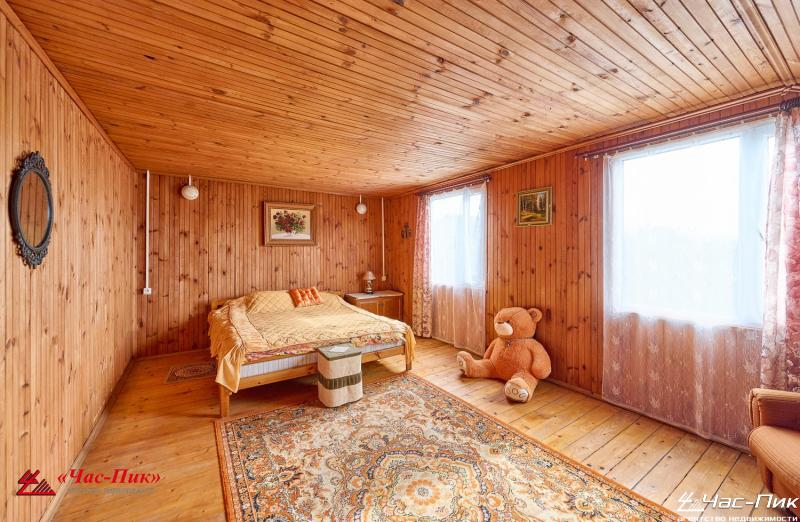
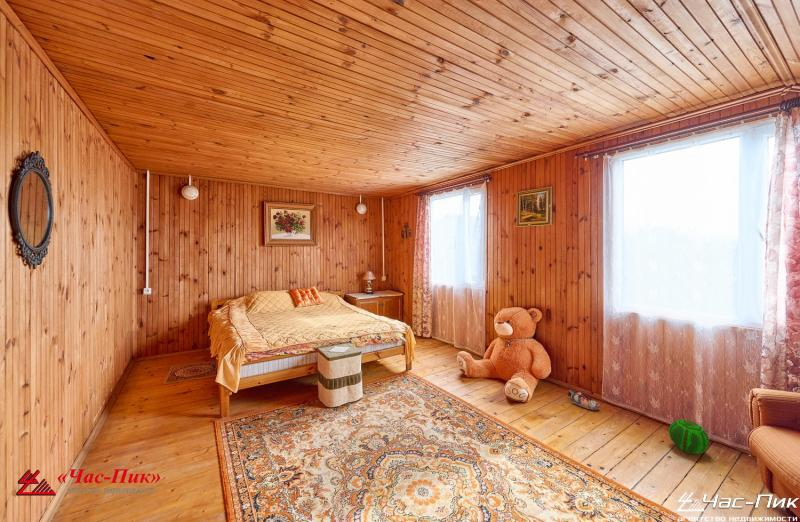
+ ball (688, 436)
+ shoe (582, 399)
